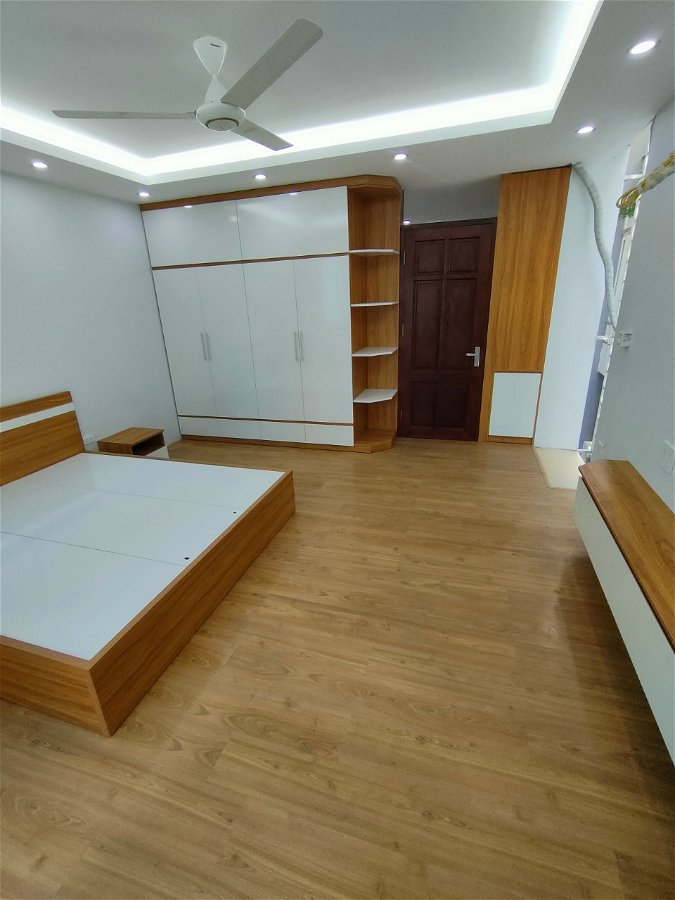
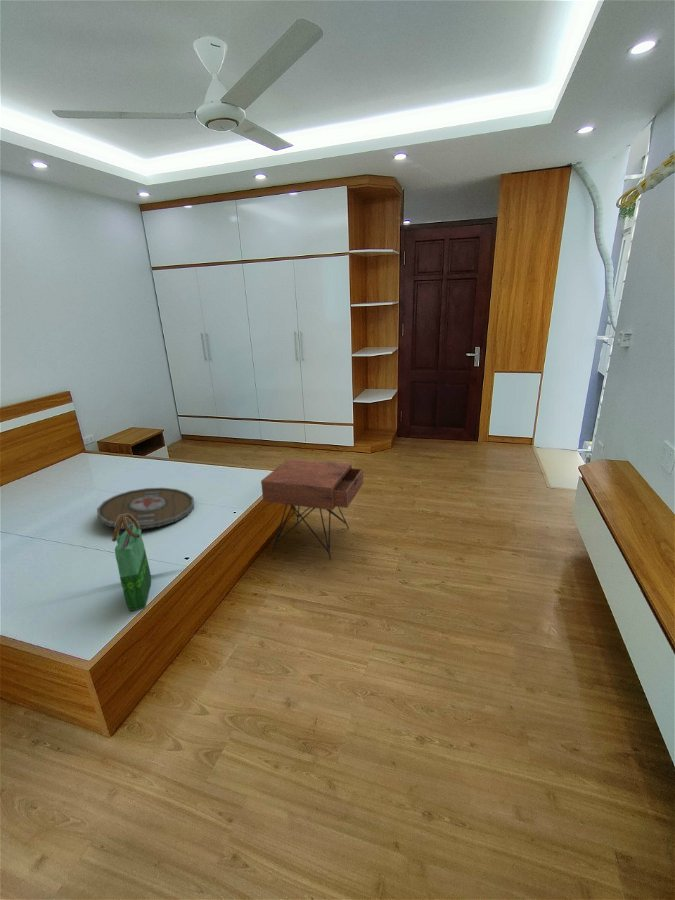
+ nightstand (316, 507)
+ tote bag (131, 556)
+ serving tray (147, 506)
